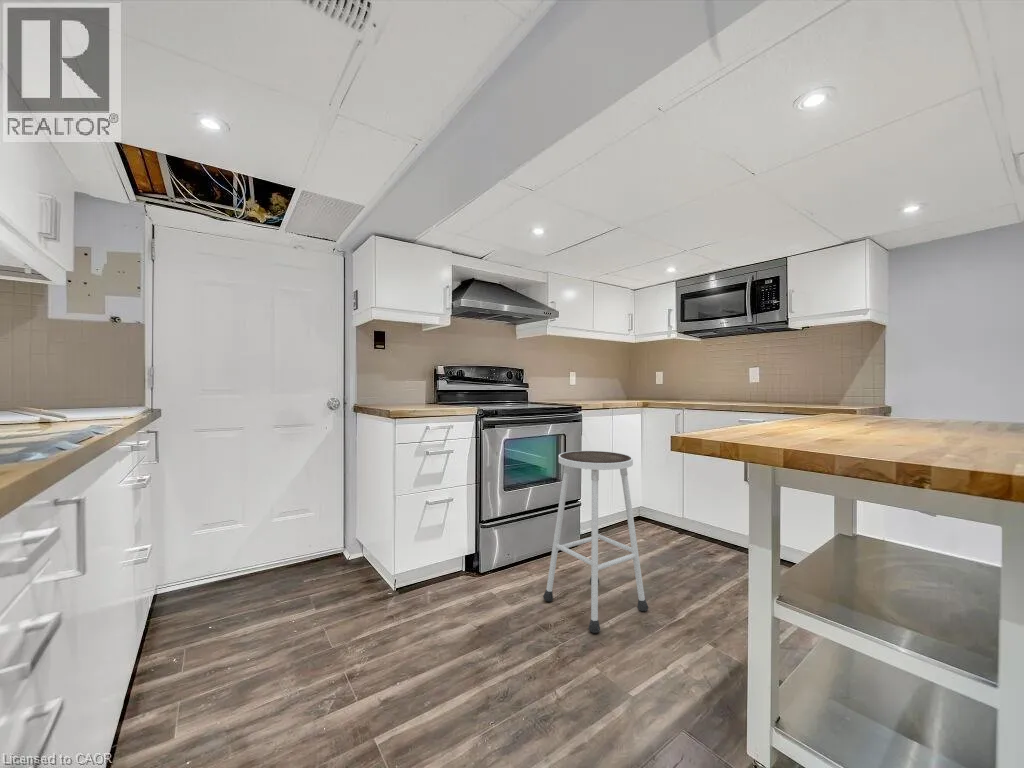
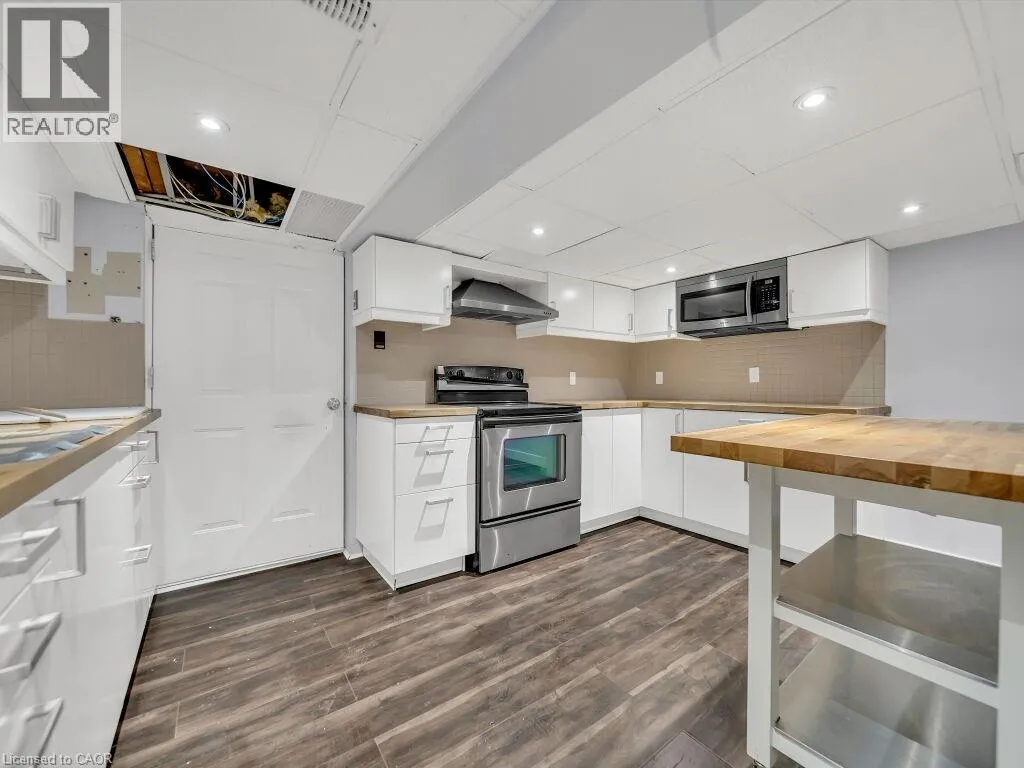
- stool (594, 530)
